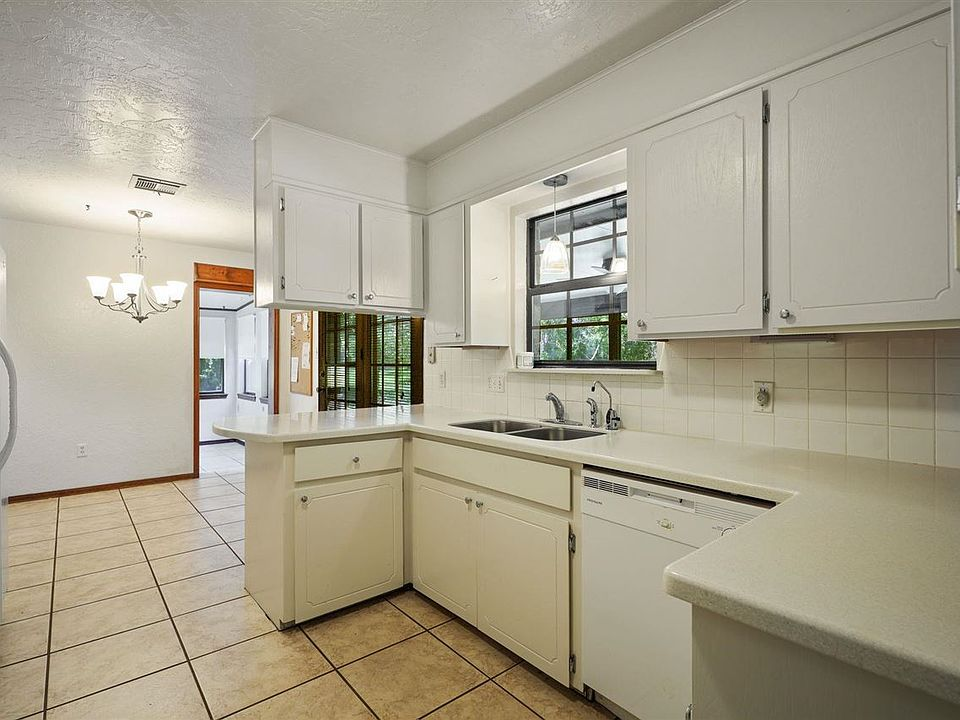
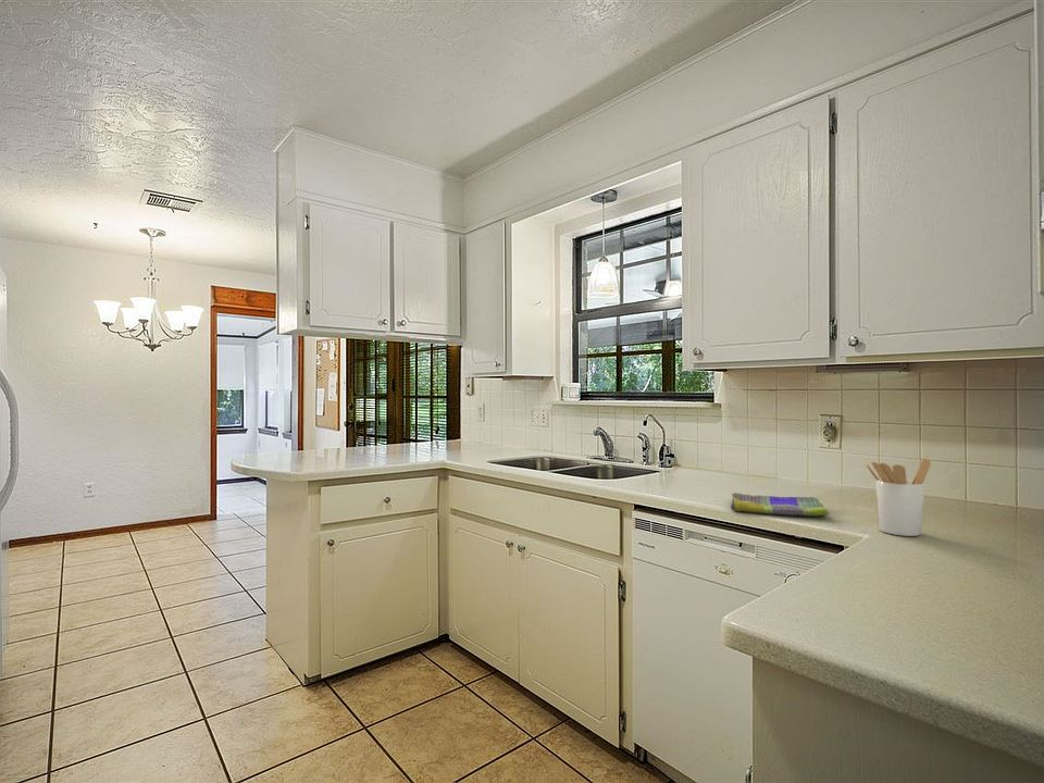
+ utensil holder (896, 495)
+ dish towel (775, 504)
